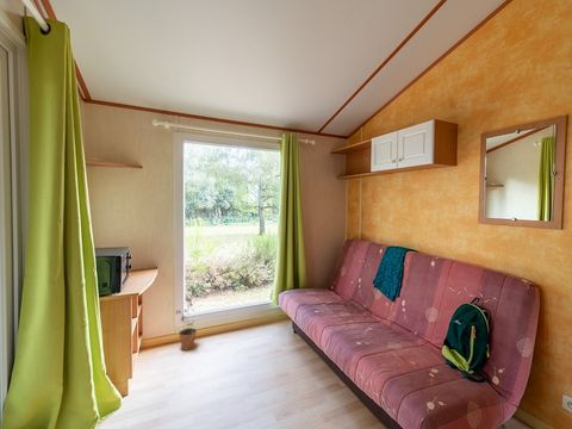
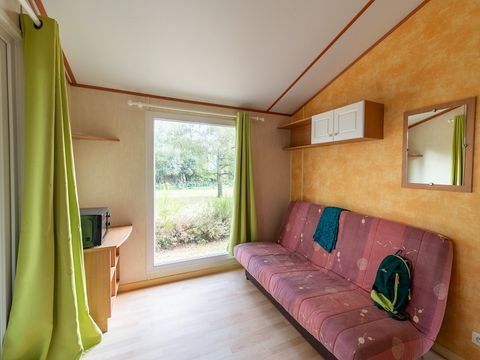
- potted plant (185, 322)
